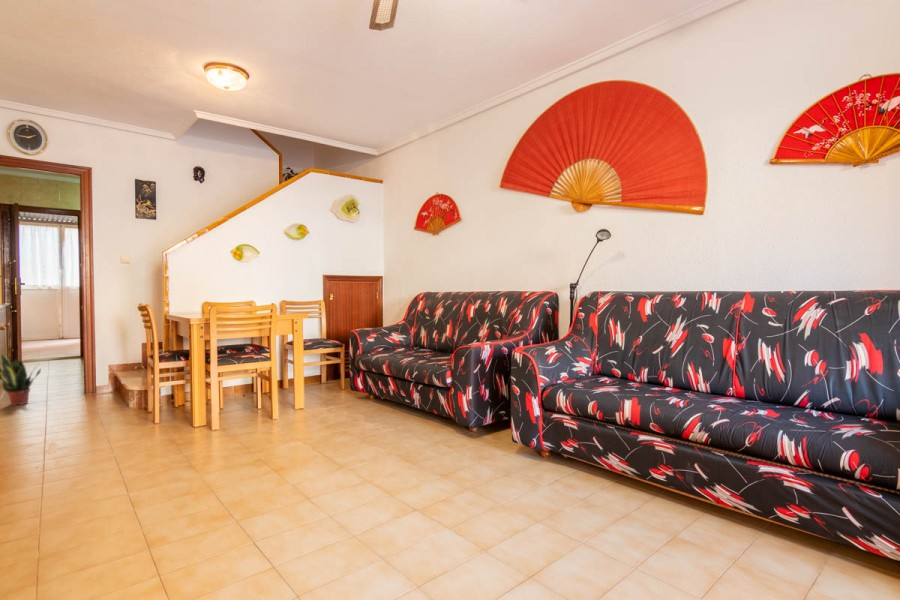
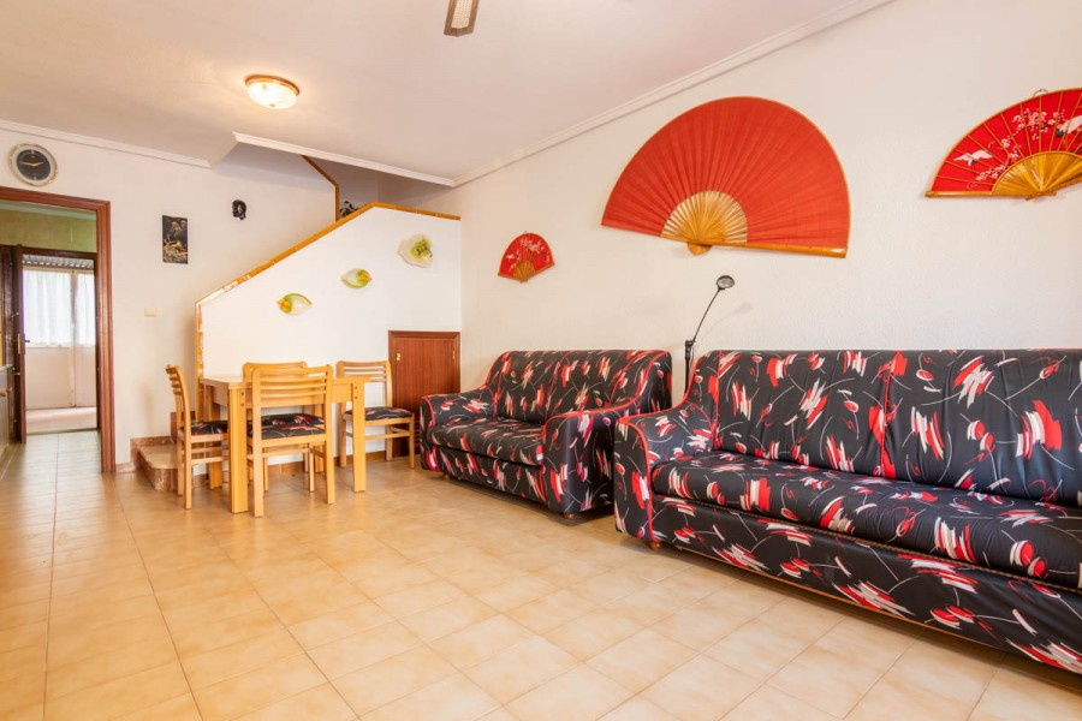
- potted plant (18, 378)
